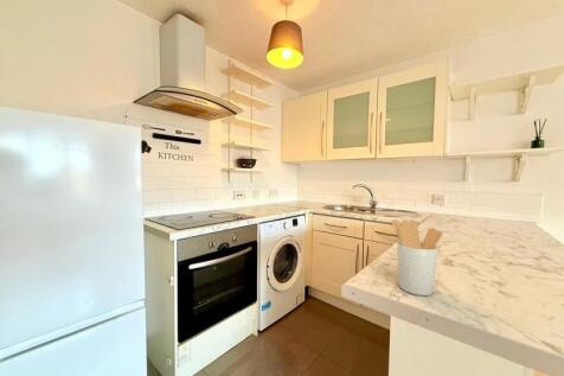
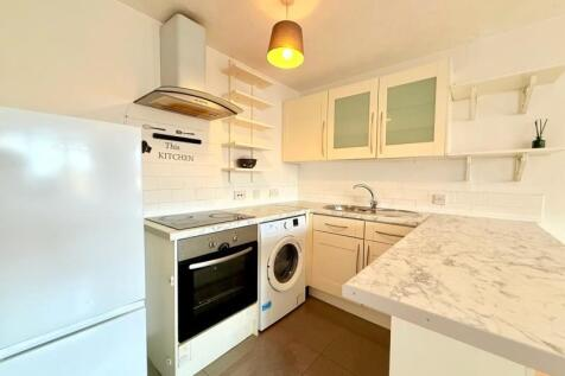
- utensil holder (411, 251)
